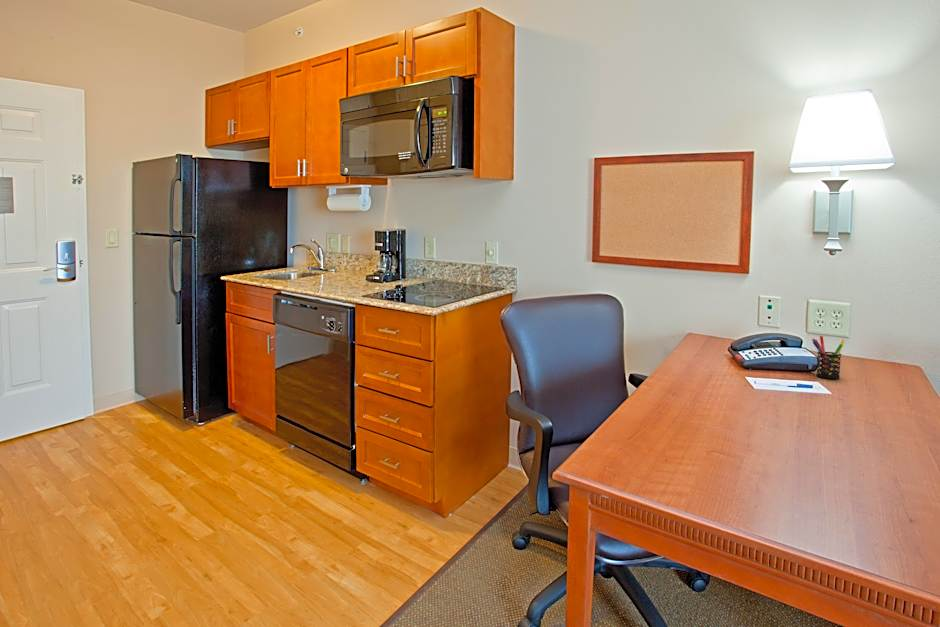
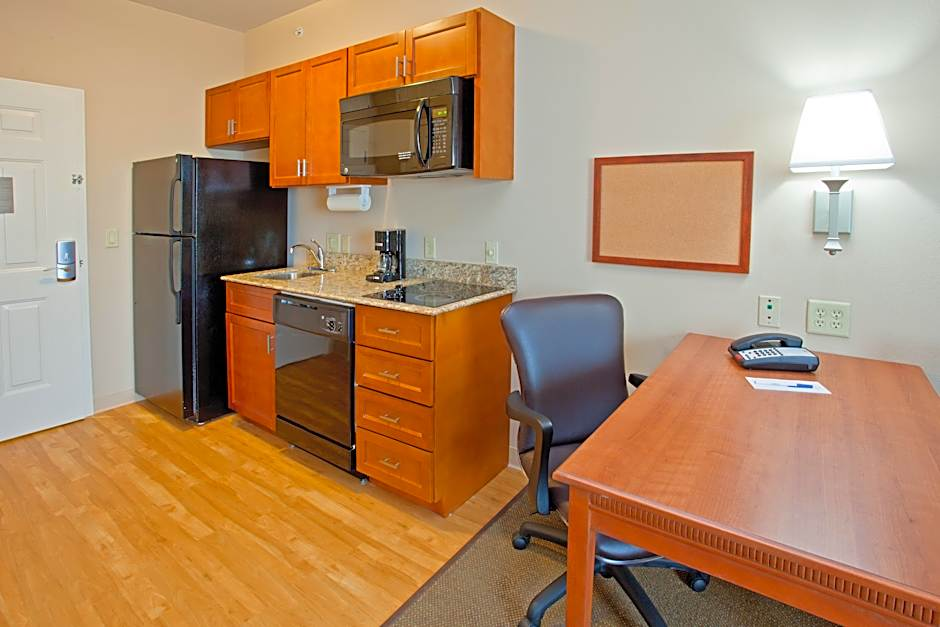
- pen holder (829, 356)
